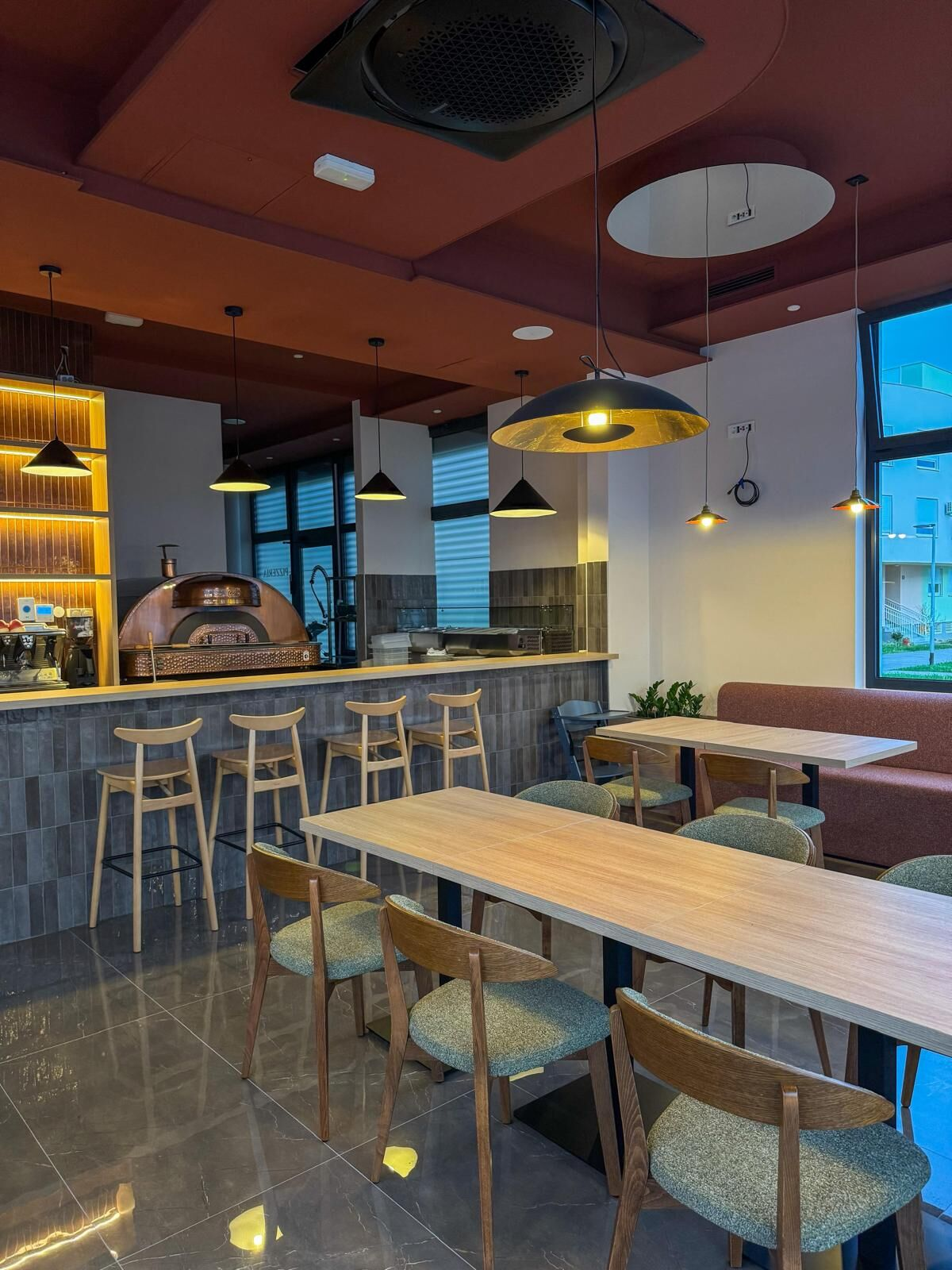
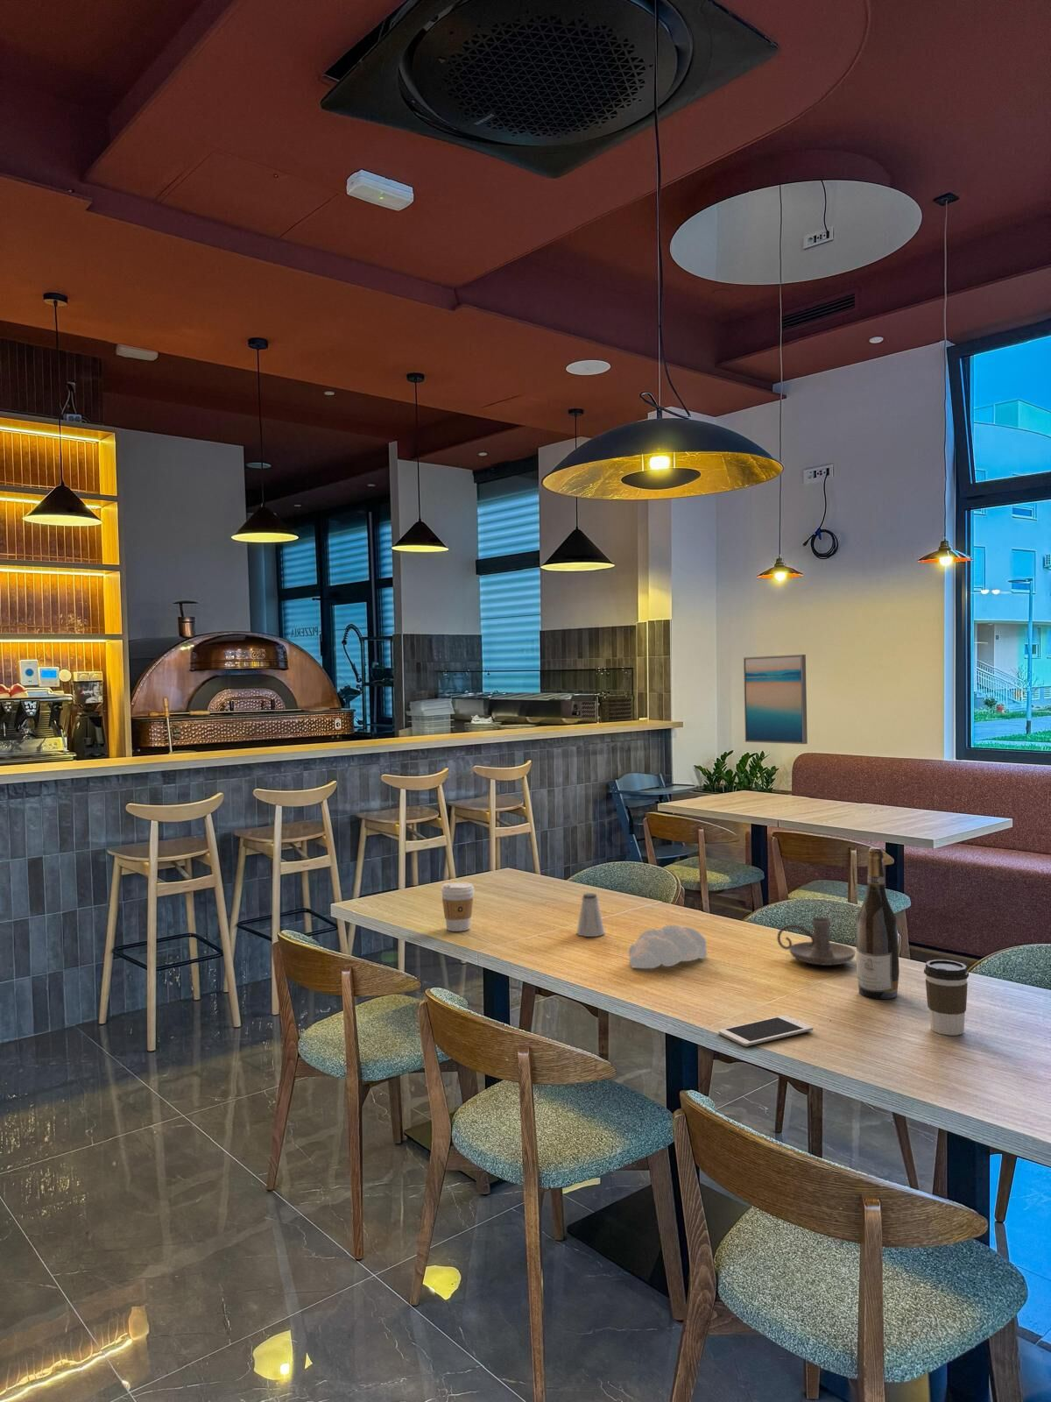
+ wine bottle (875, 921)
+ coffee cup (457, 905)
+ saltshaker (591, 913)
+ coffee cup (946, 997)
+ wall art (774, 699)
+ candle holder (815, 939)
+ cell phone (765, 1030)
+ bread (667, 944)
